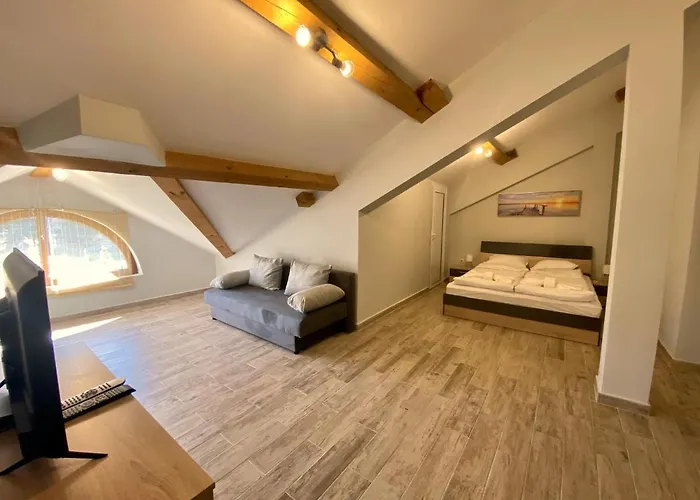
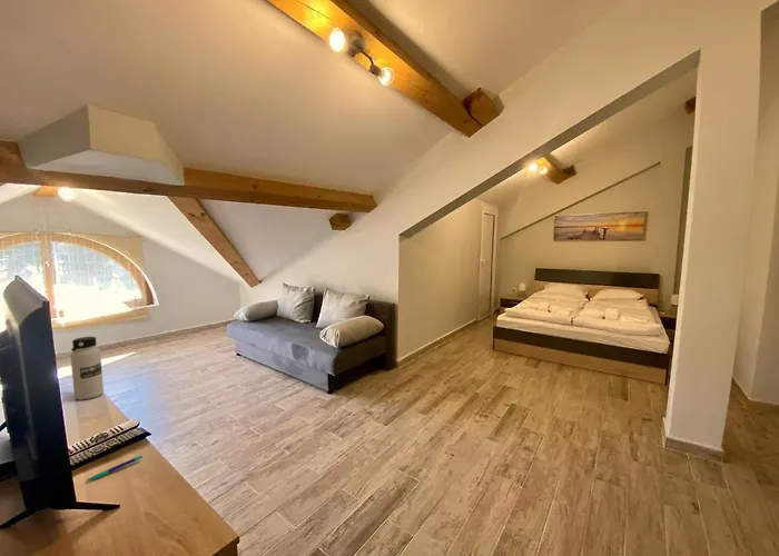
+ water bottle (87, 367)
+ pen (115, 467)
